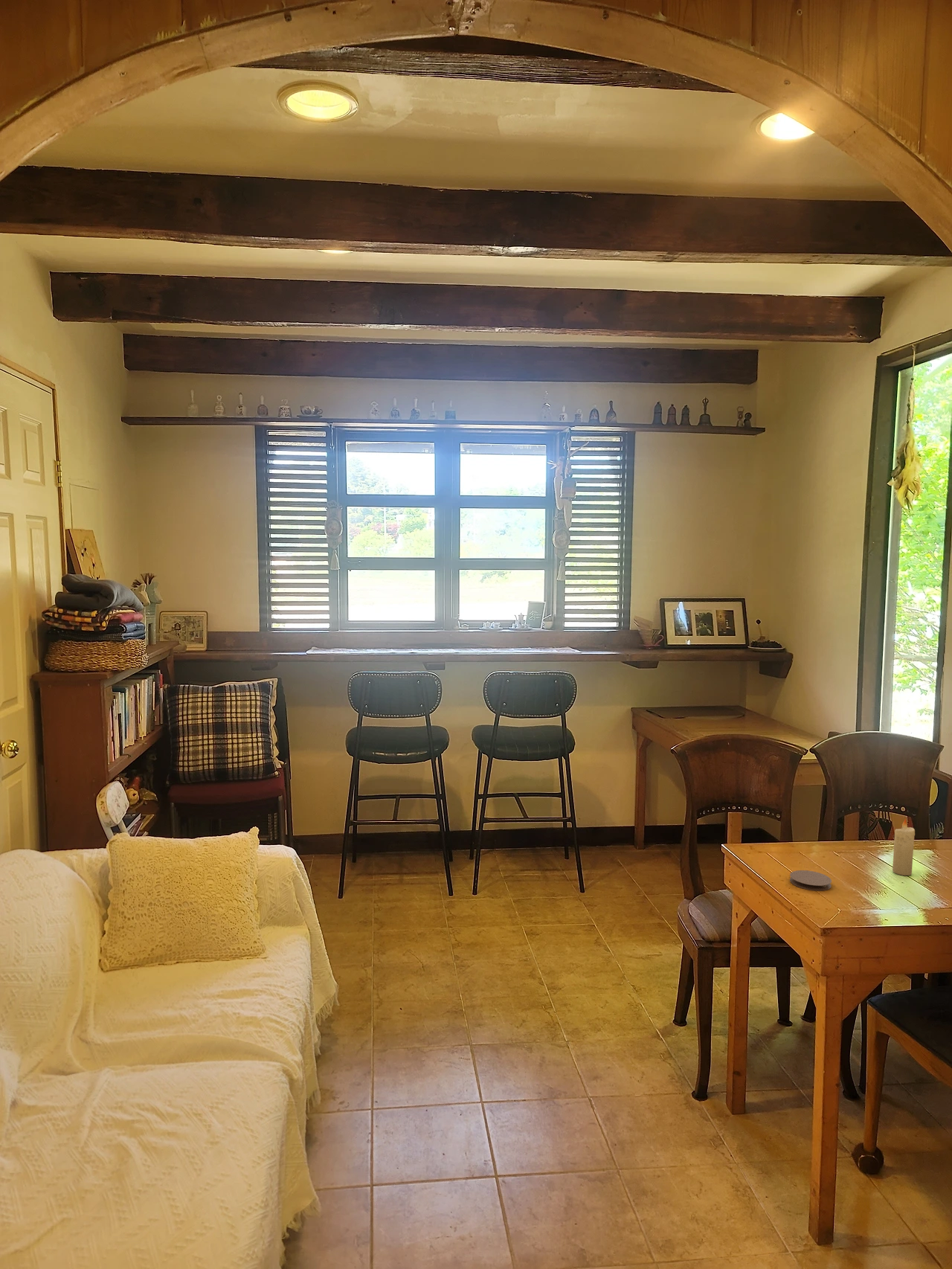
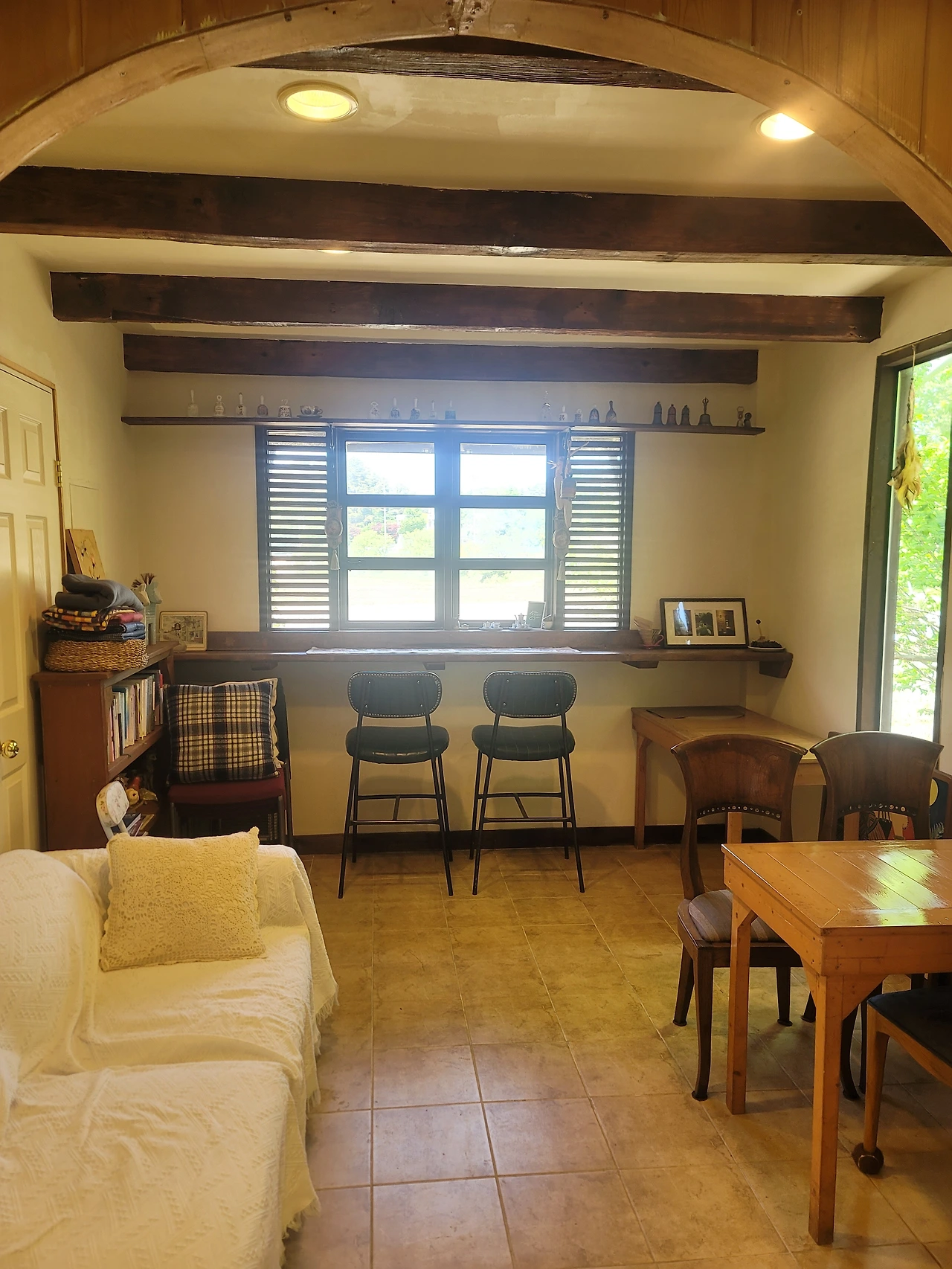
- coaster (810, 880)
- candle (903, 845)
